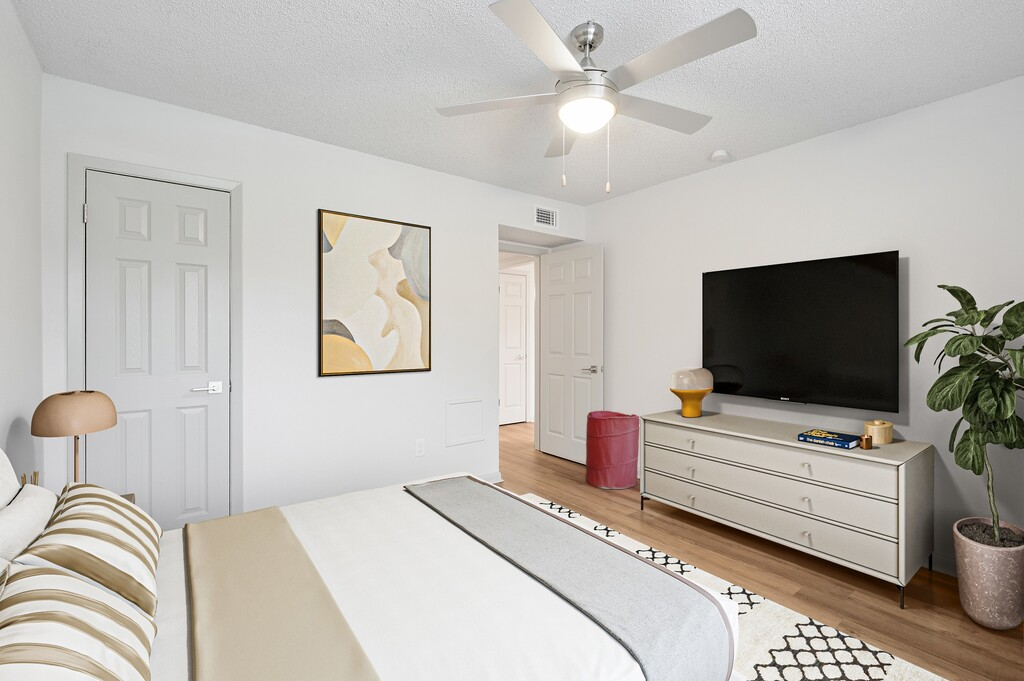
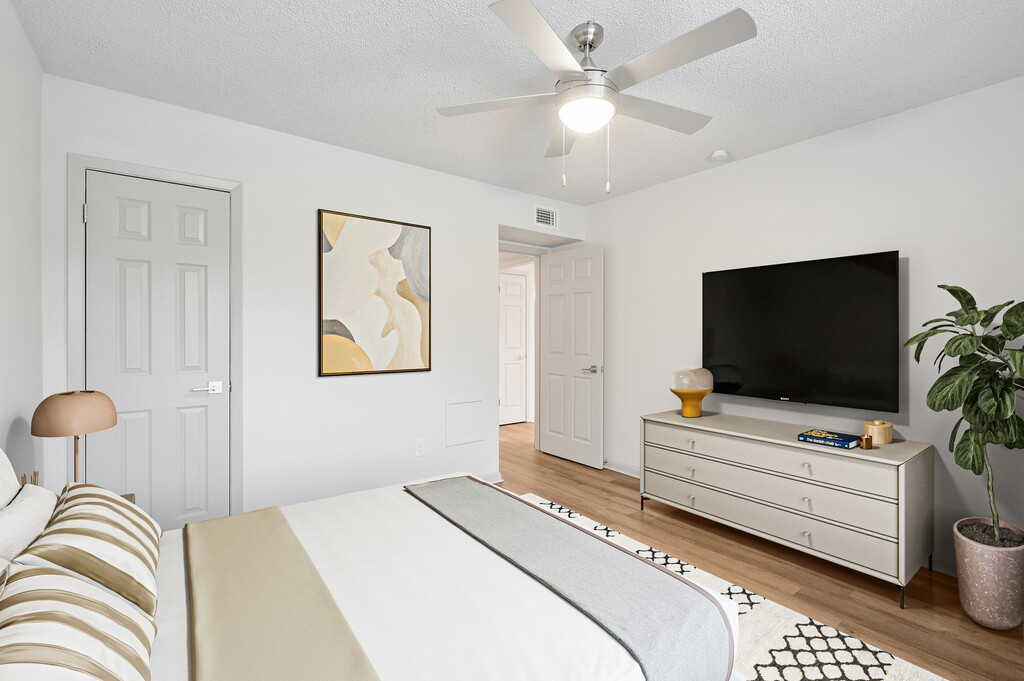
- laundry hamper (612, 446)
